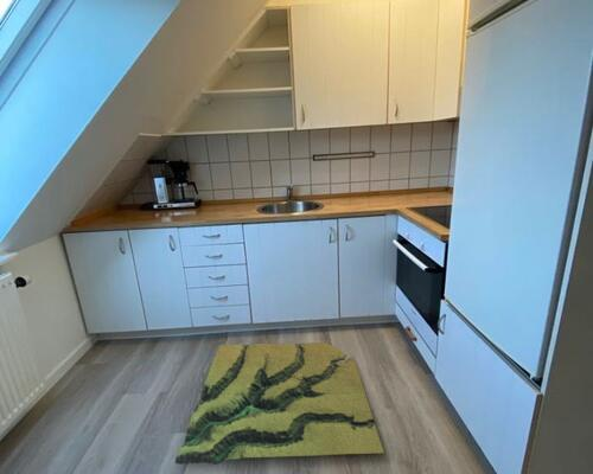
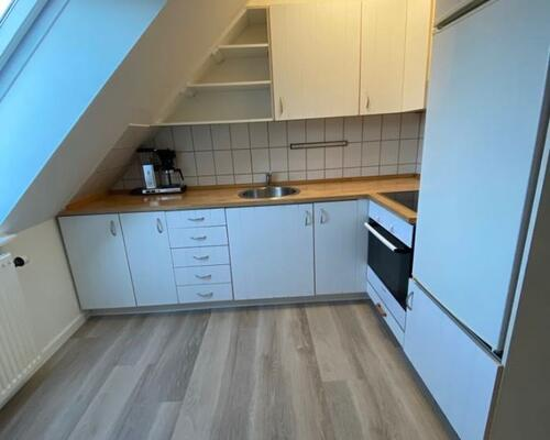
- rug (282, 387)
